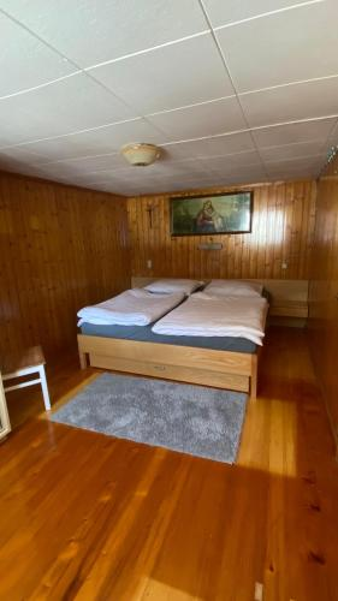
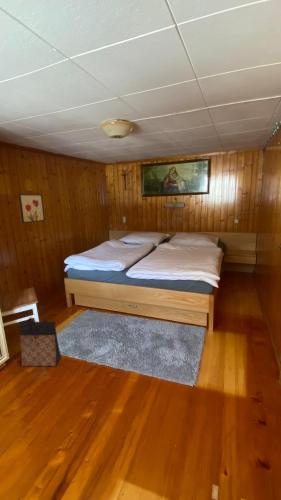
+ bag (39, 340)
+ wall art (32, 208)
